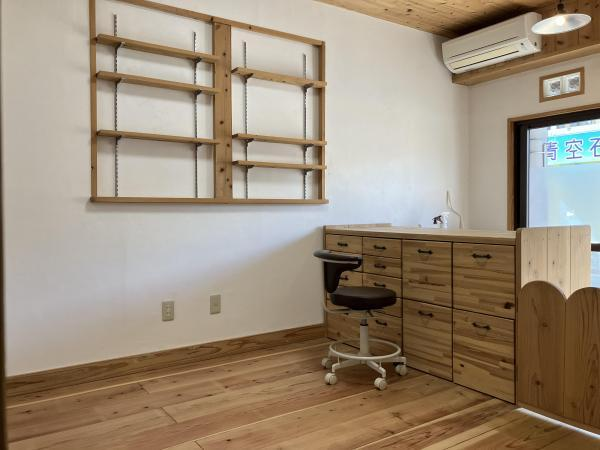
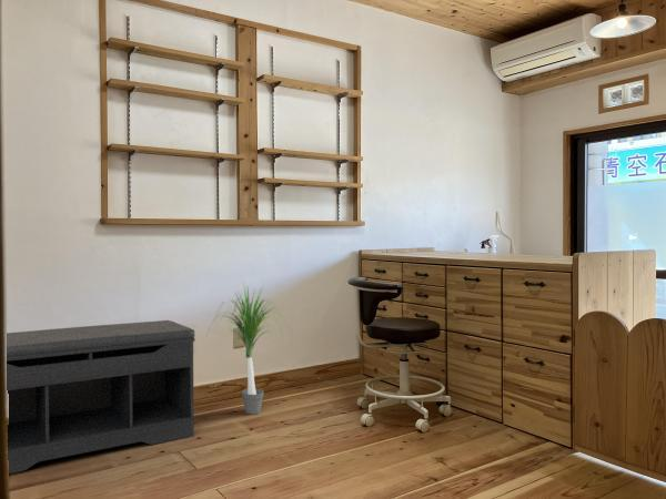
+ bench (82, 387)
+ potted plant (249, 345)
